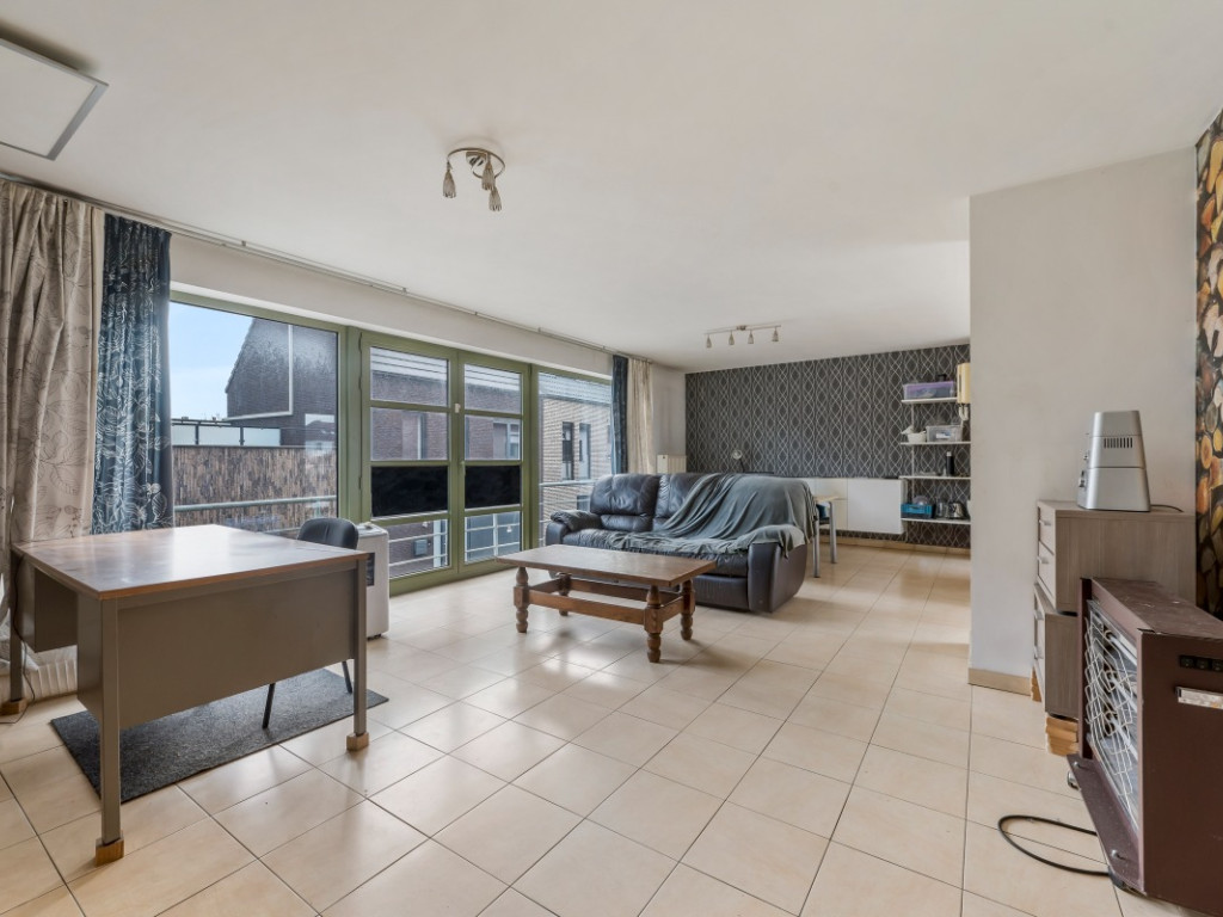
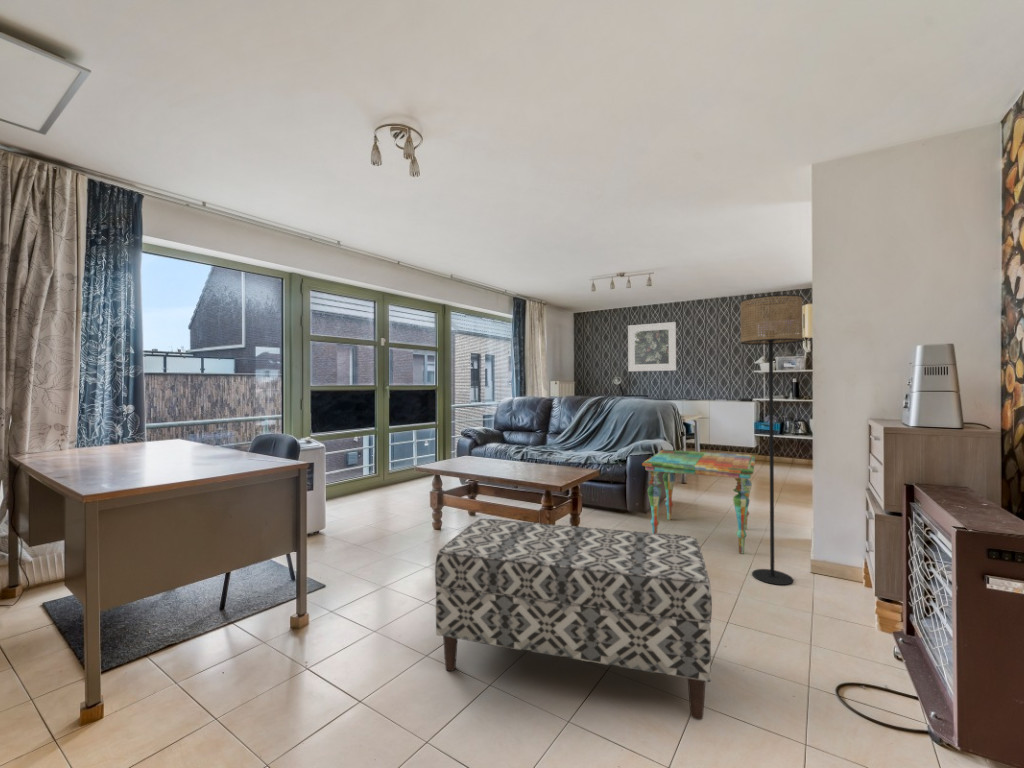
+ bench (572, 602)
+ floor lamp (771, 438)
+ side table (705, 475)
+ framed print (651, 347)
